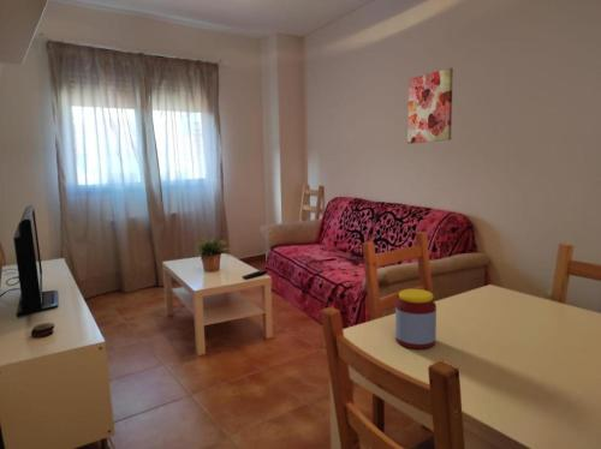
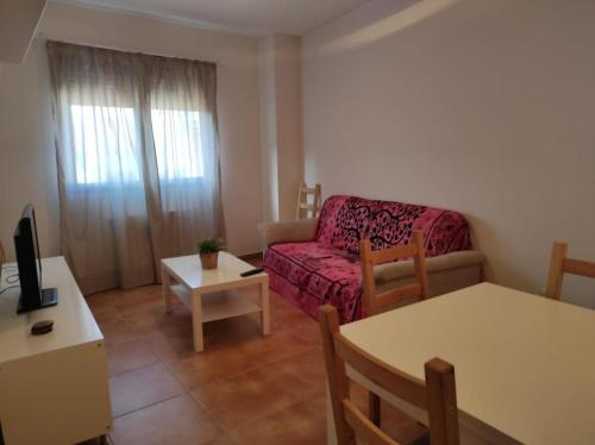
- wall art (428, 108)
- jar (415, 317)
